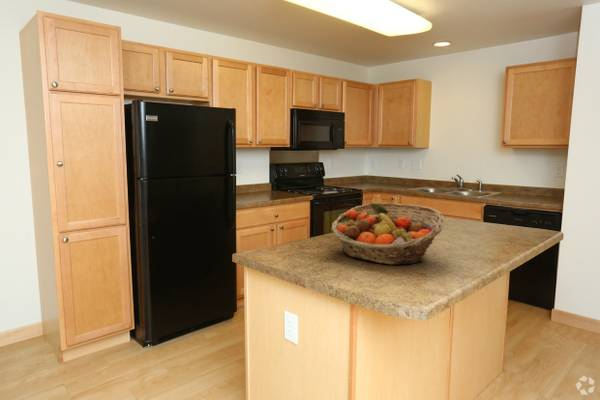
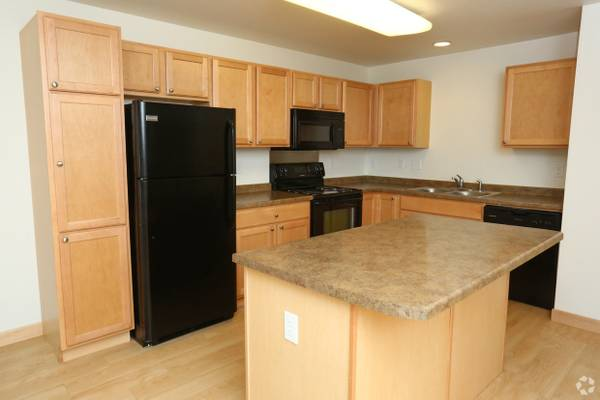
- fruit basket (385, 231)
